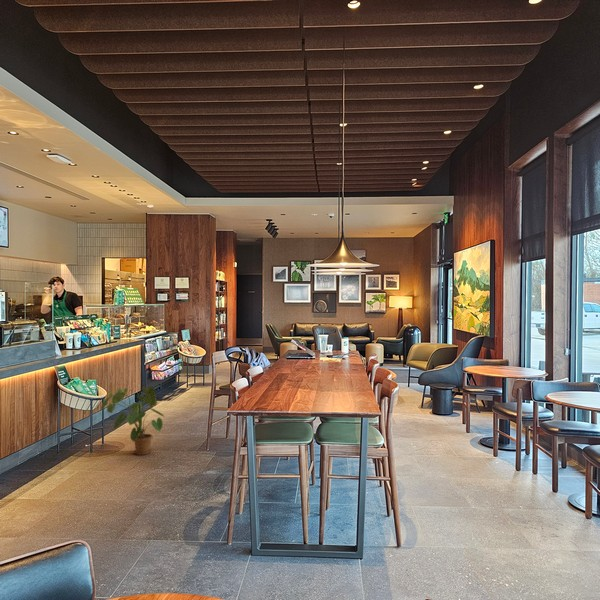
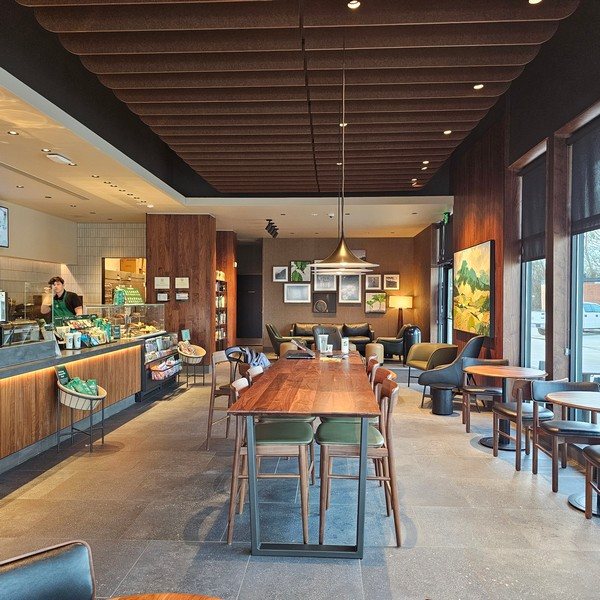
- house plant (135, 418)
